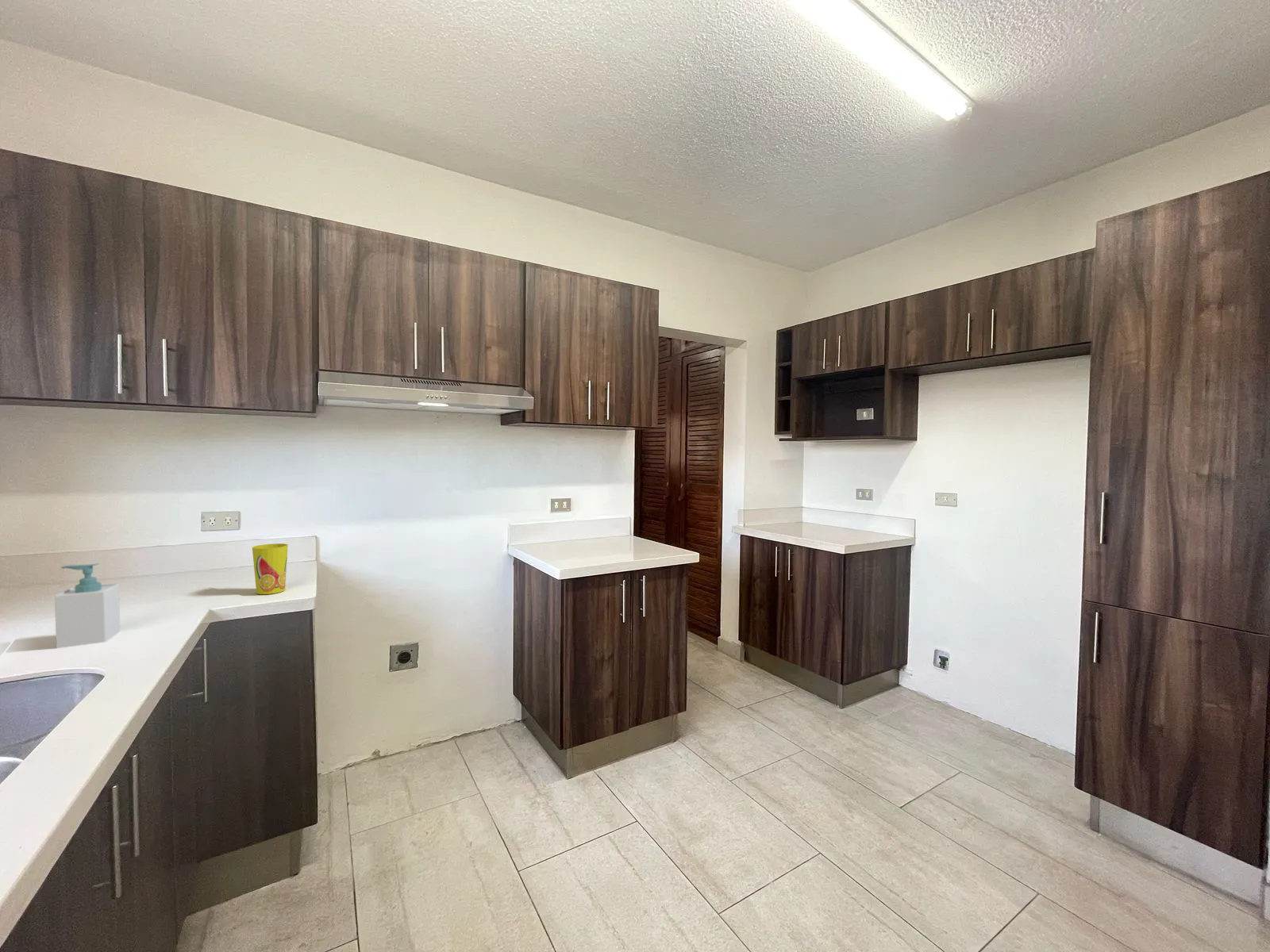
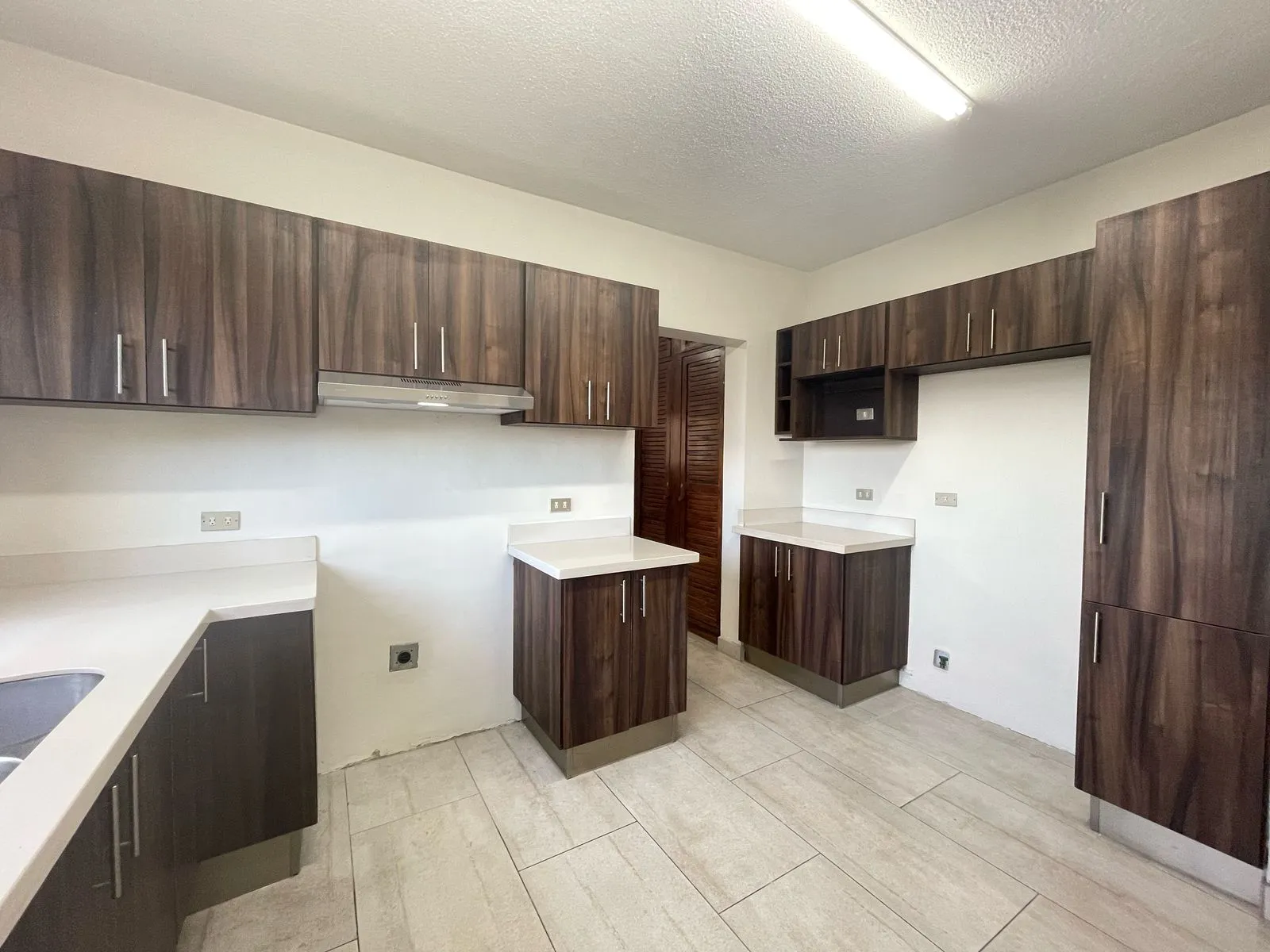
- cup (271, 568)
- soap bottle (88, 602)
